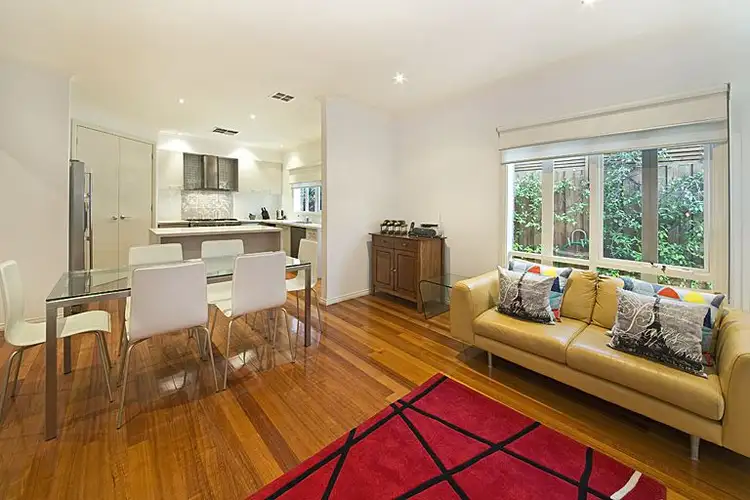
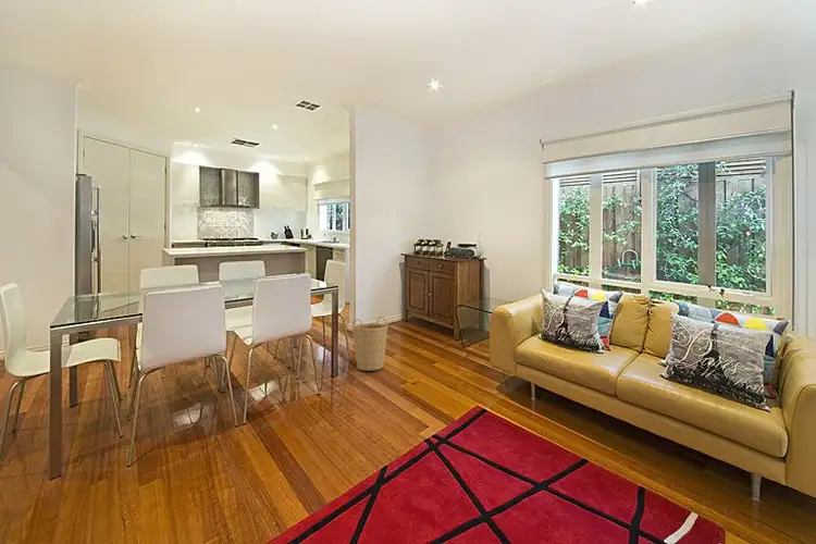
+ basket (370, 342)
